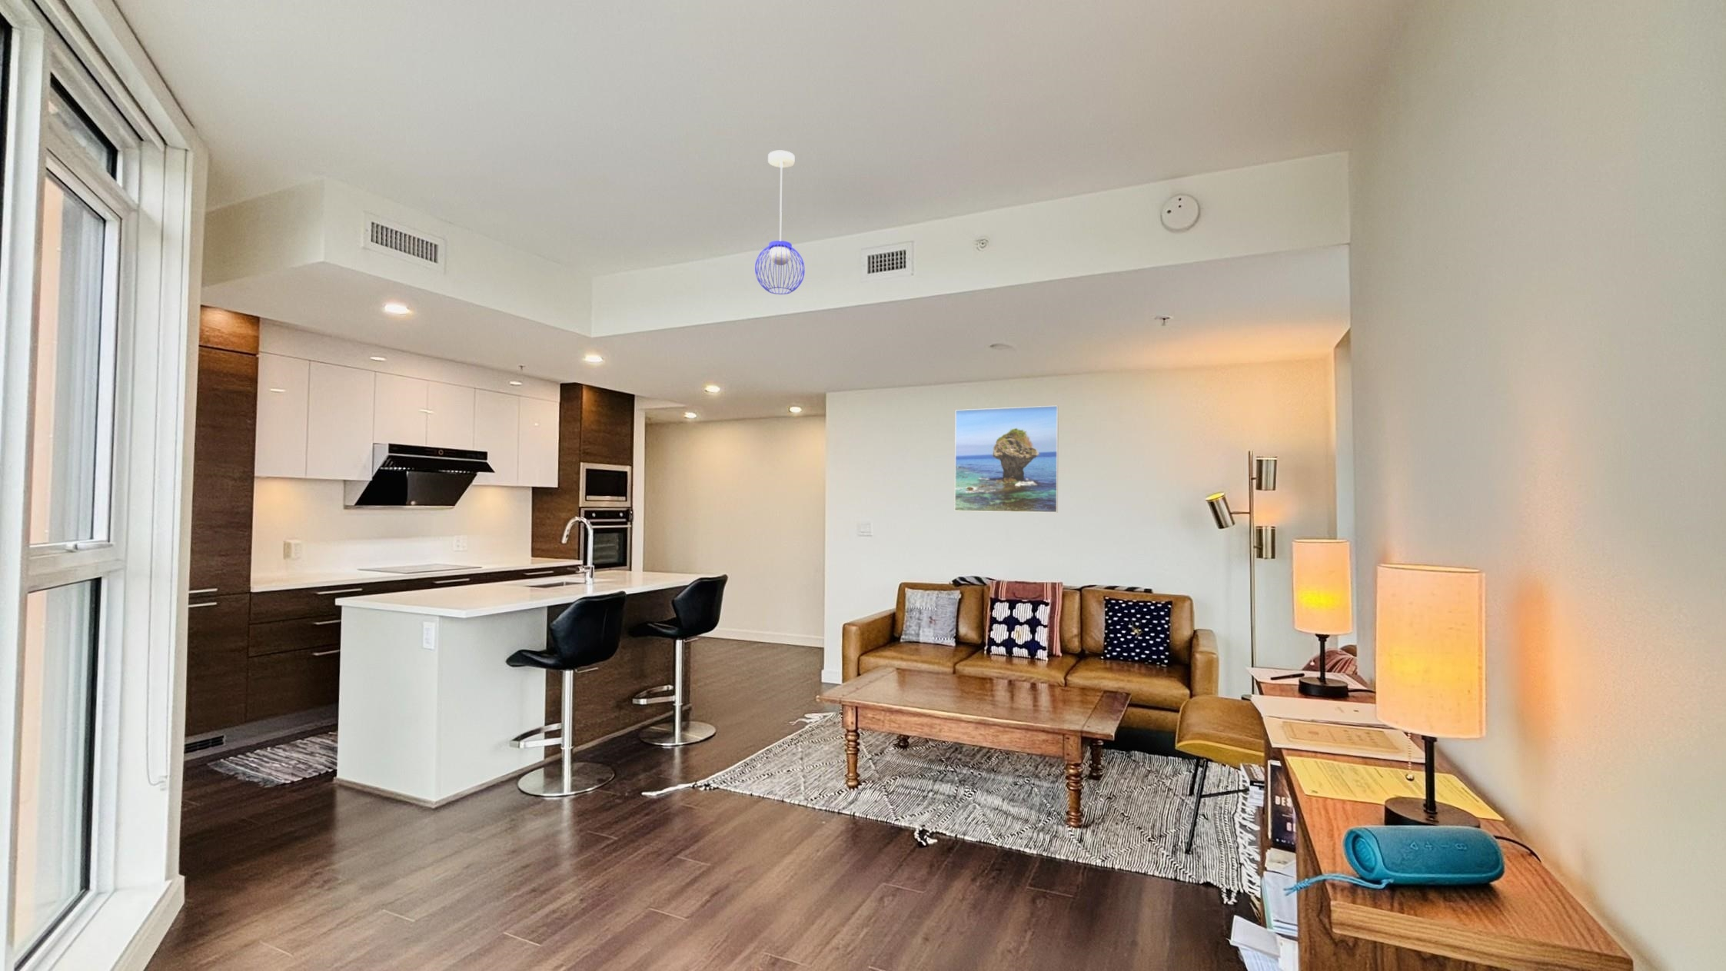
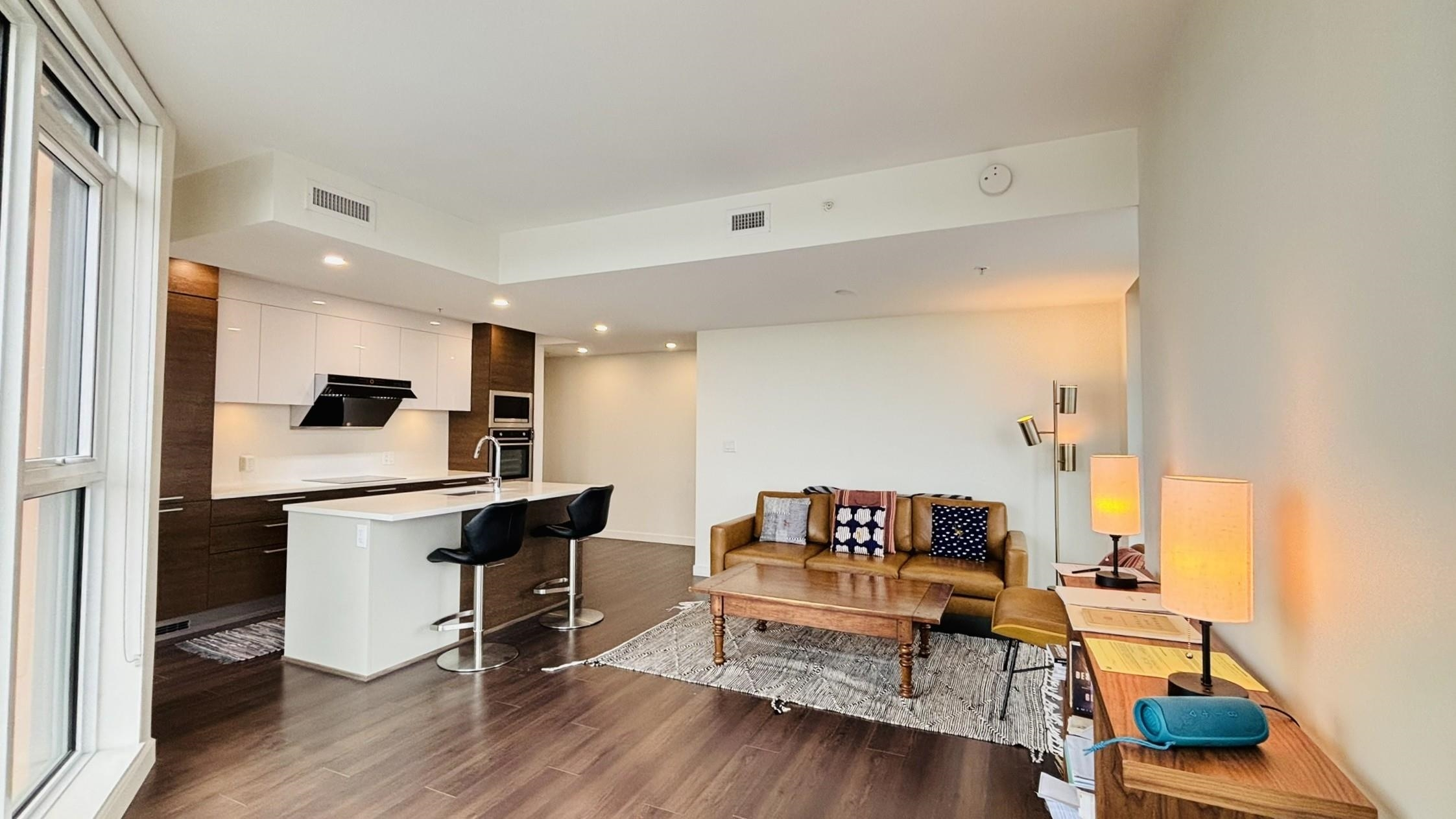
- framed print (1005, 460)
- pendant light (780, 223)
